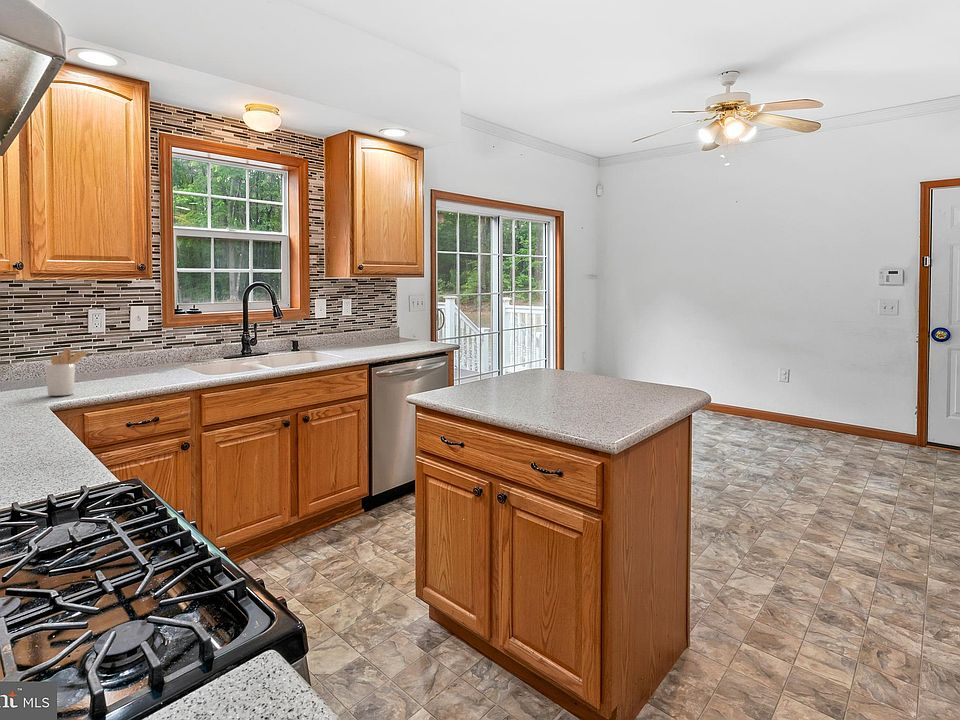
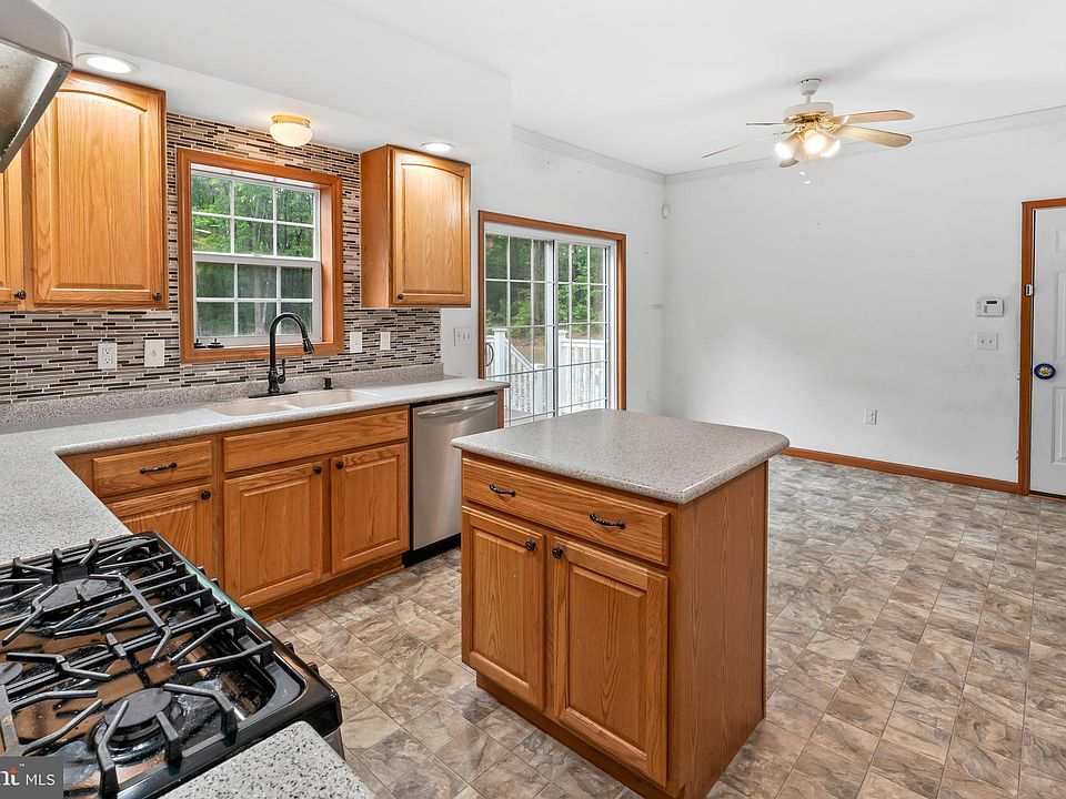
- utensil holder (67, 371)
